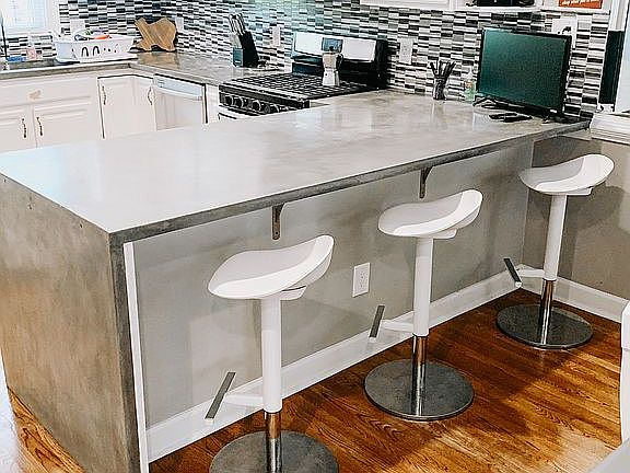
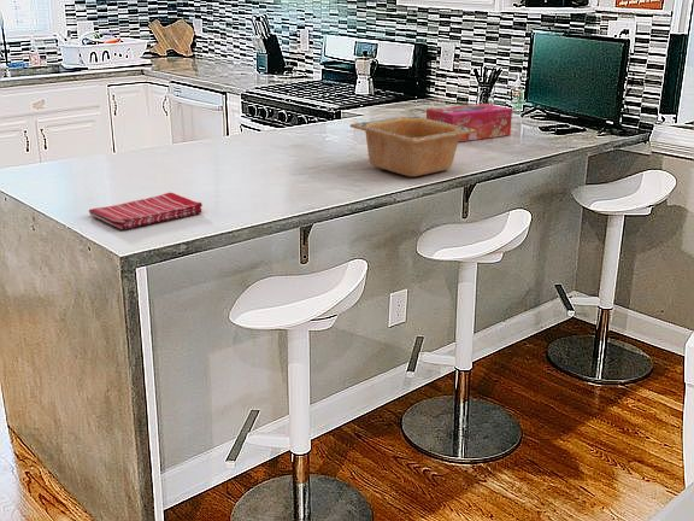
+ tissue box (469, 122)
+ serving bowl (412, 147)
+ dish towel (147, 209)
